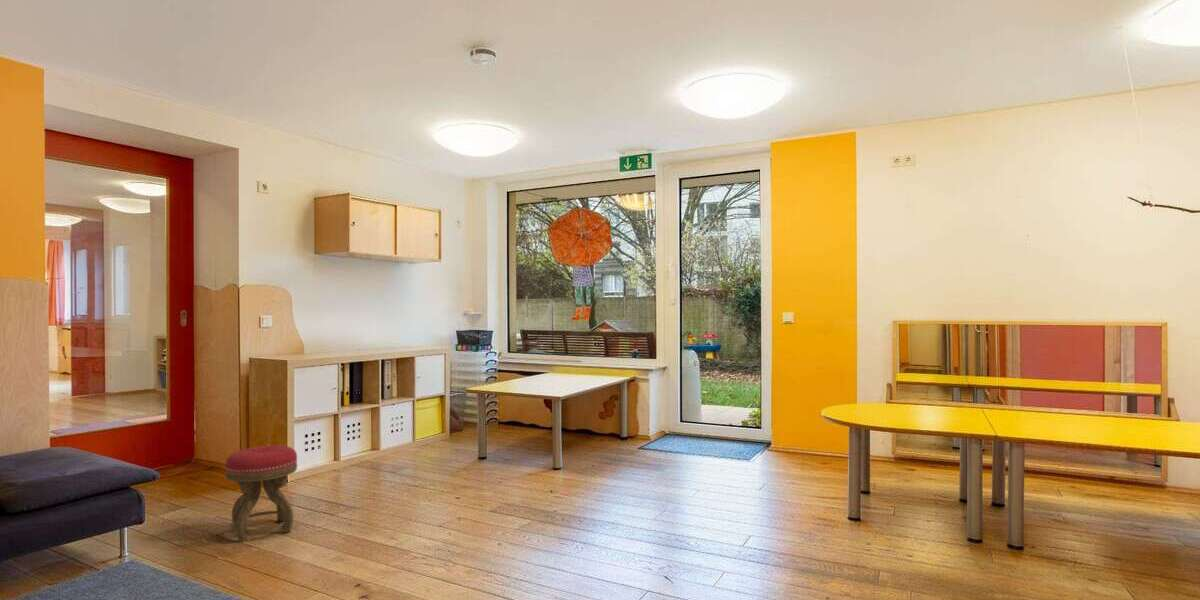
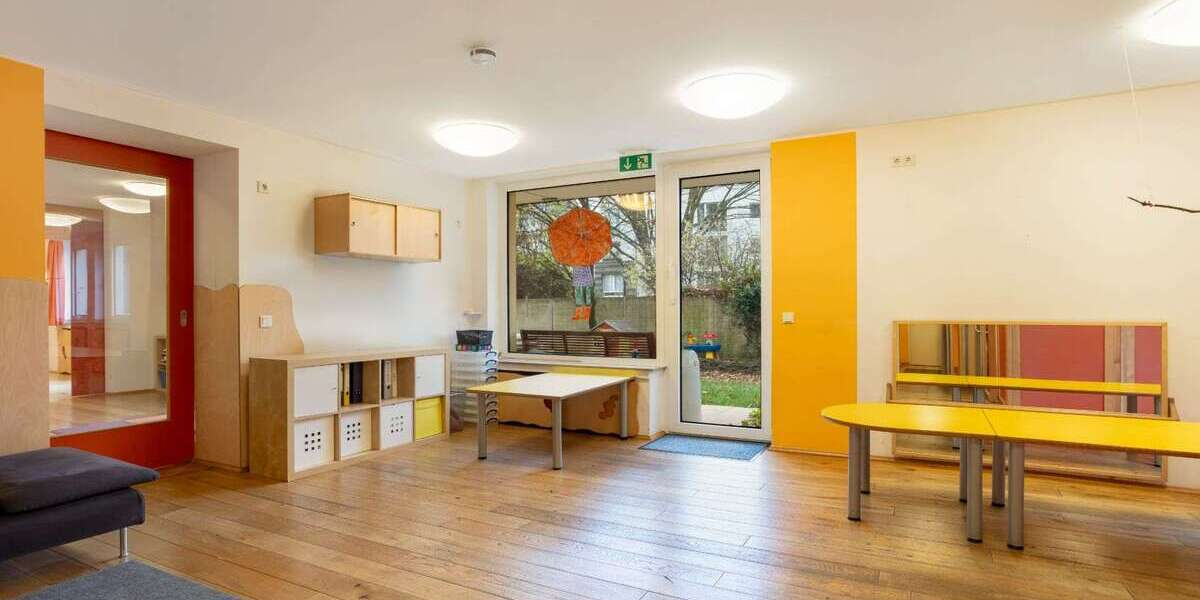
- stool (260, 490)
